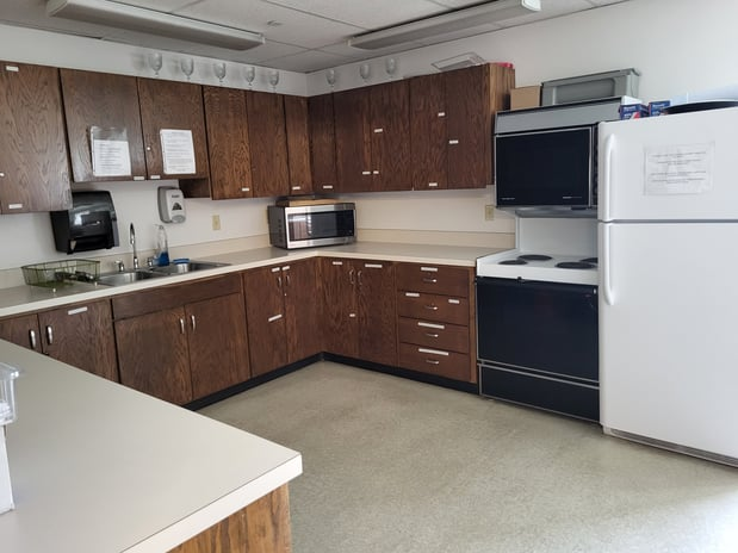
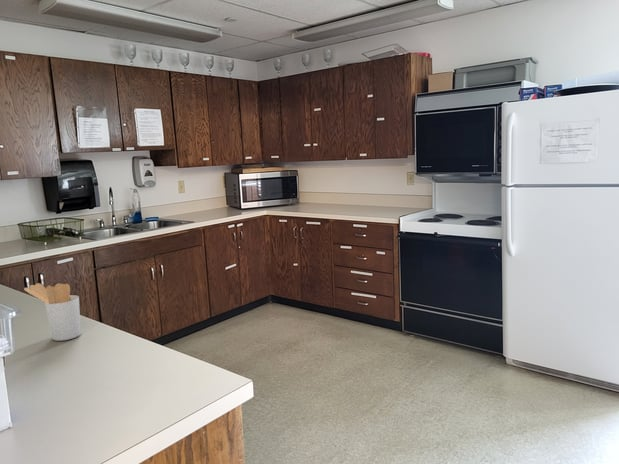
+ utensil holder (54, 309)
